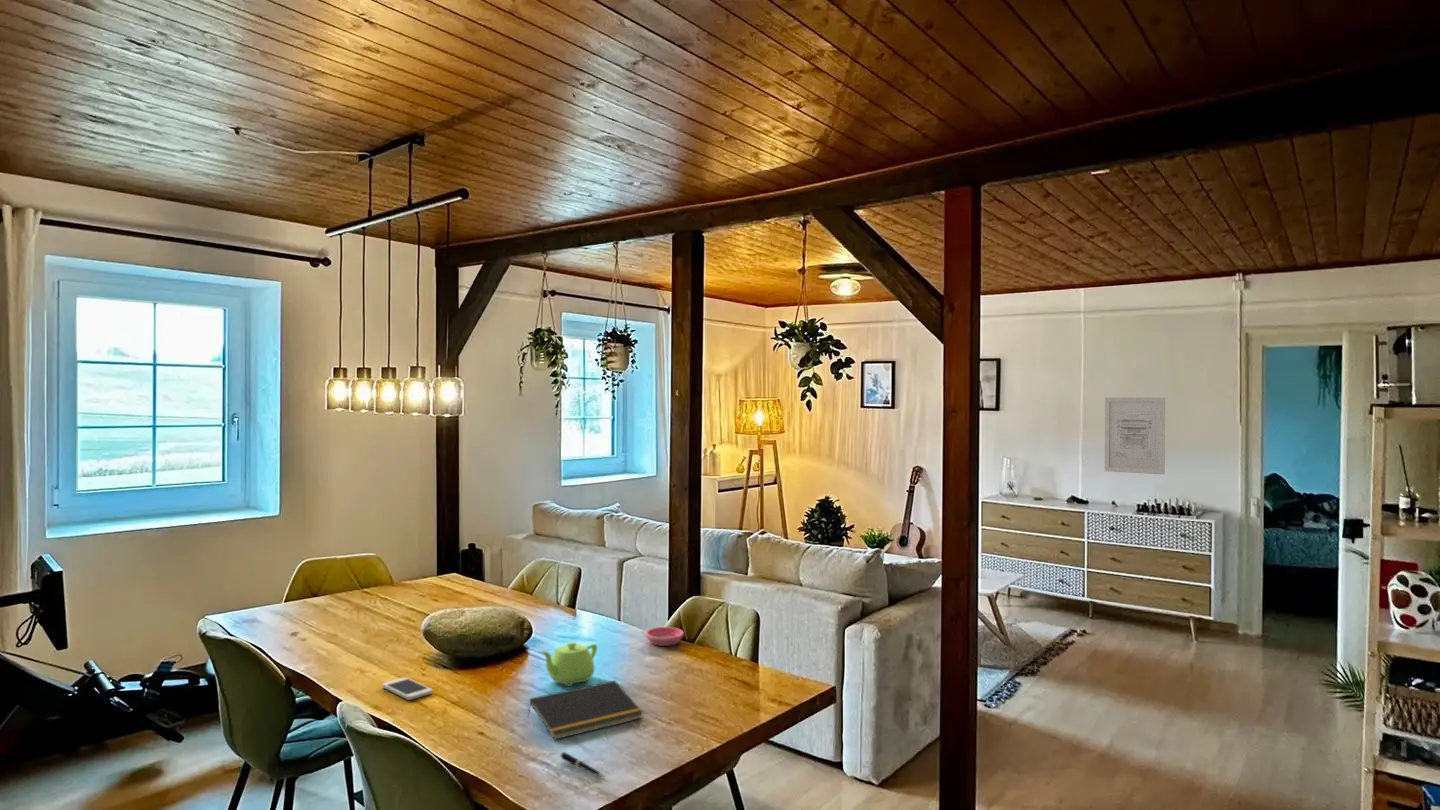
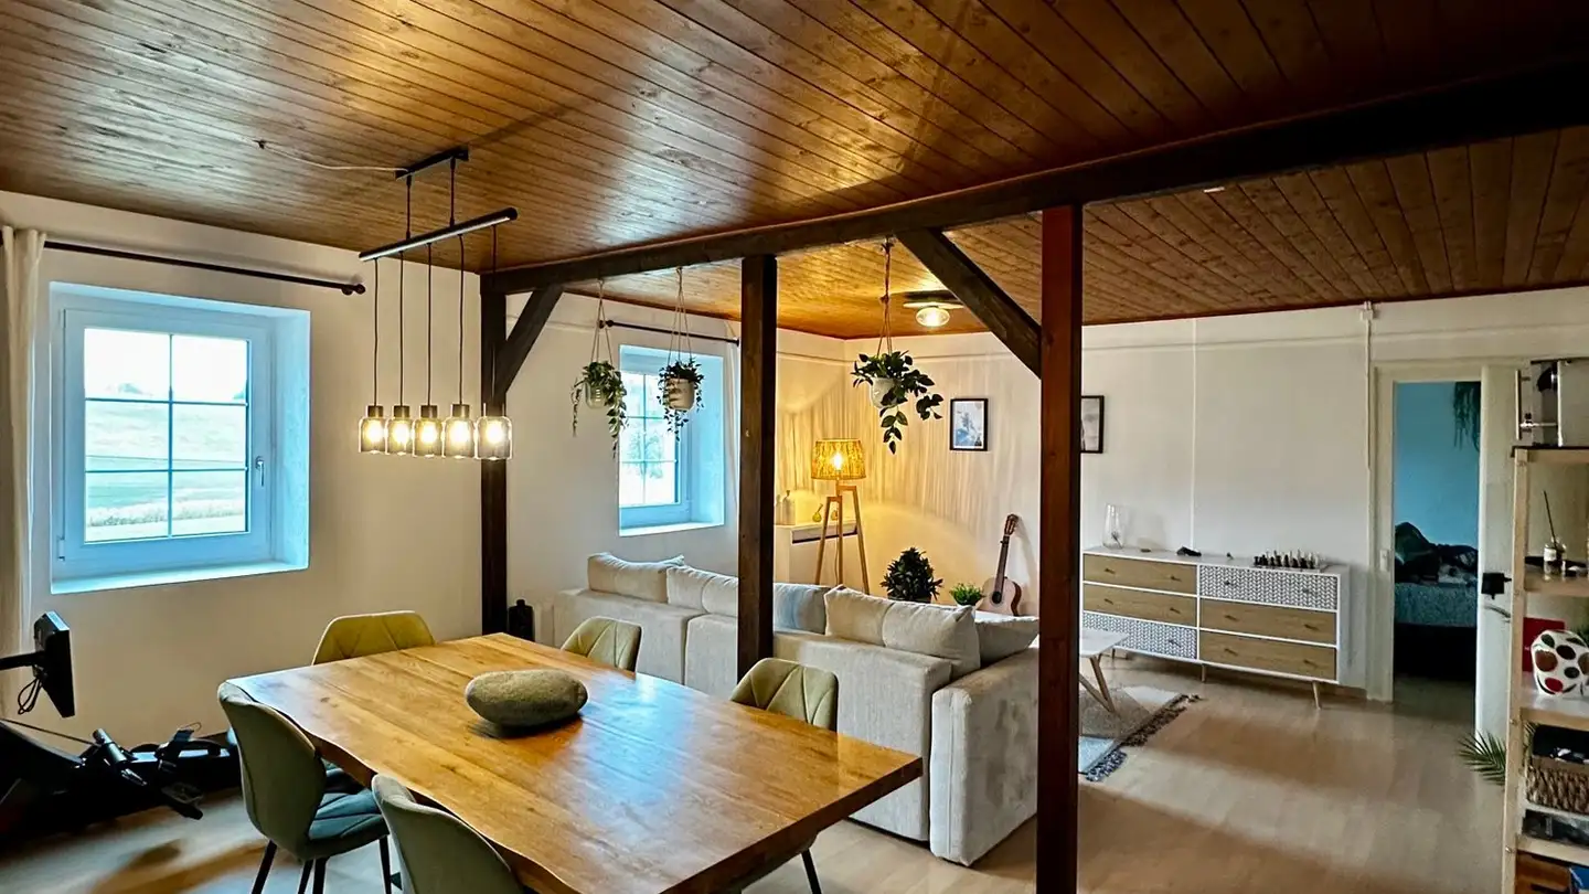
- smartphone (407, 688)
- wall art (1134, 435)
- pen (583, 764)
- notepad (586, 708)
- teapot (569, 662)
- saucer (664, 636)
